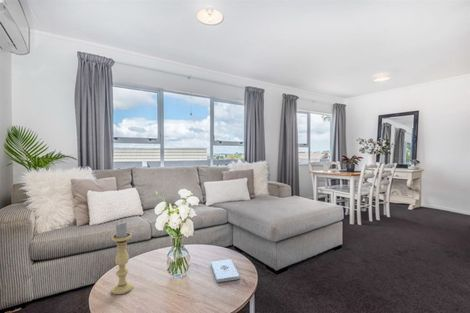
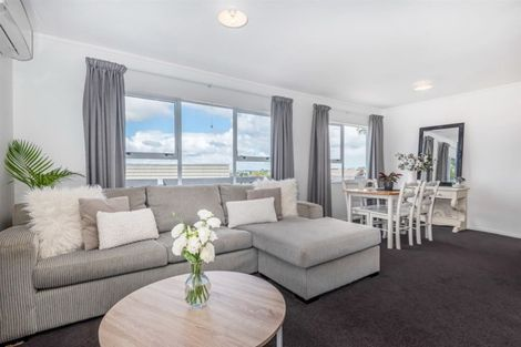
- candle holder (122, 254)
- notepad (224, 269)
